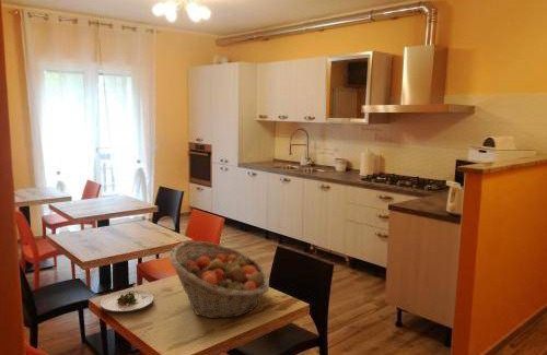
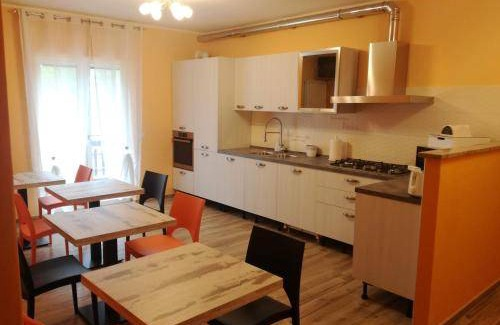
- salad plate (127, 297)
- fruit basket (220, 274)
